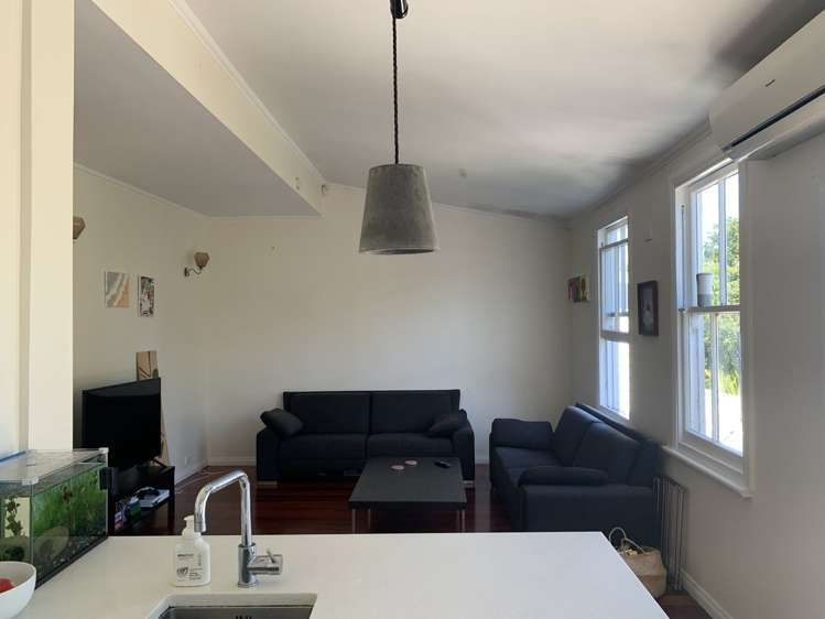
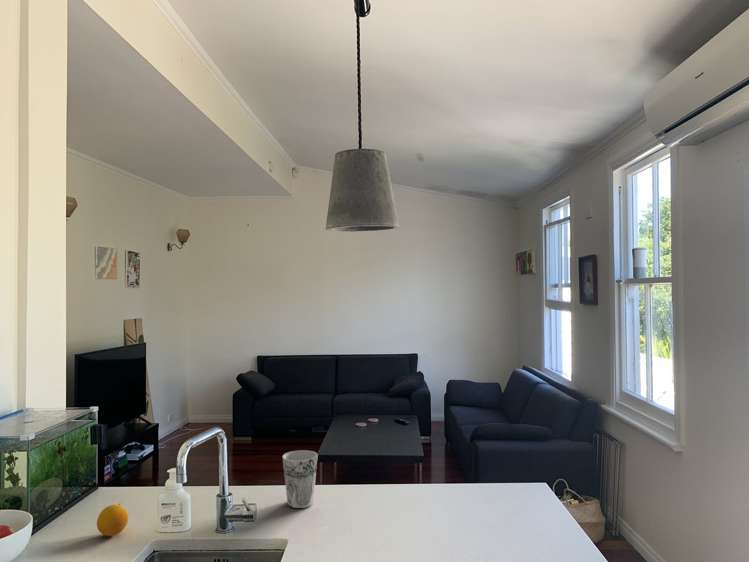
+ fruit (112, 520)
+ cup (300, 479)
